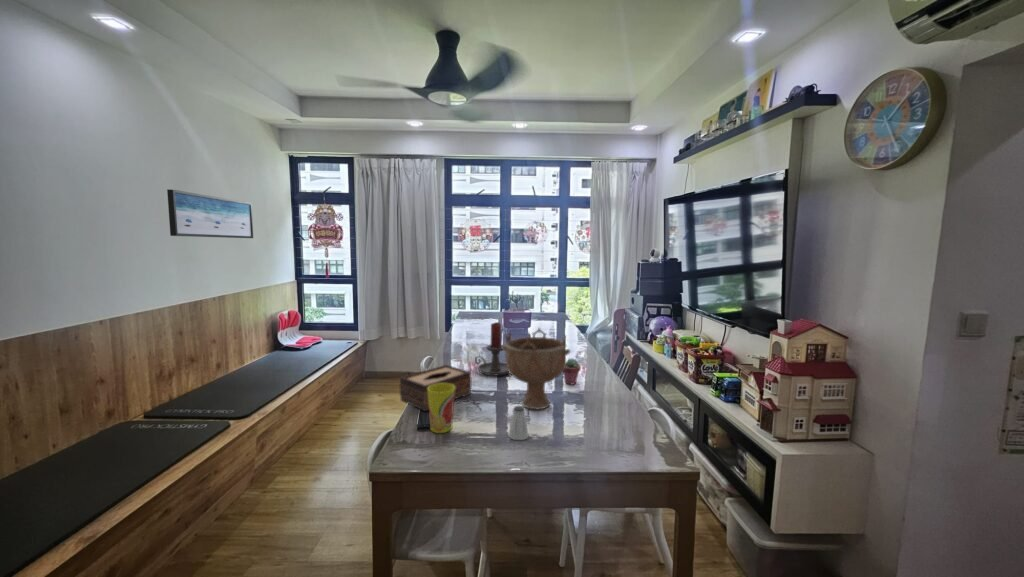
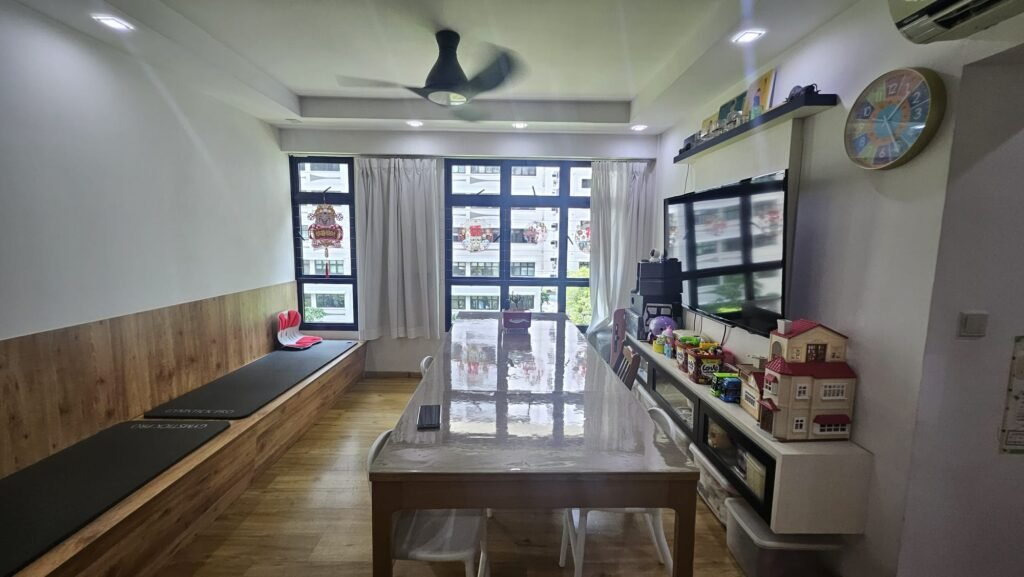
- cup (441, 408)
- saltshaker (518, 421)
- wall art (216, 217)
- potted succulent (570, 370)
- candle holder (491, 346)
- tissue box (436, 383)
- decorative bowl (535, 368)
